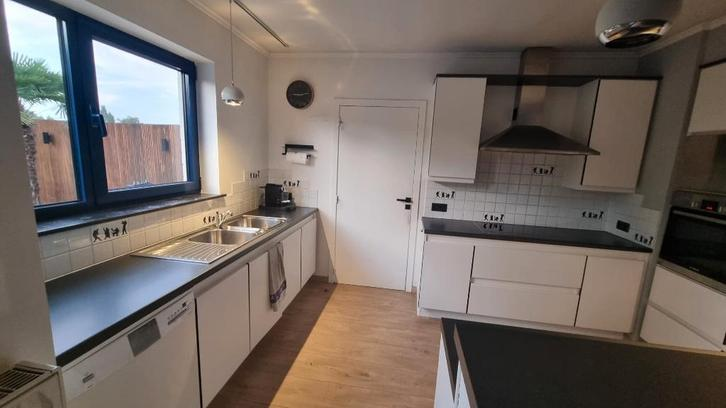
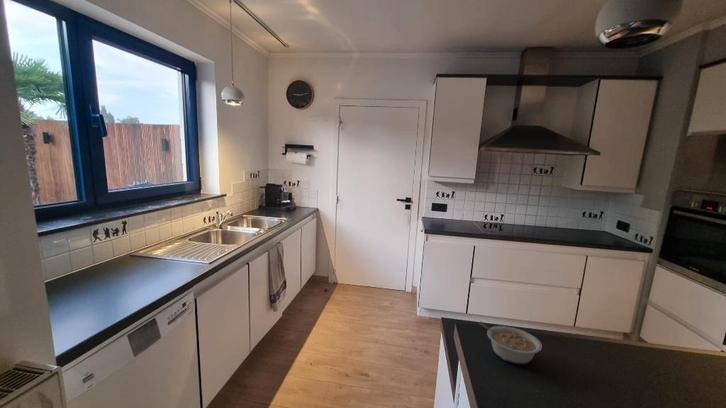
+ legume (510, 344)
